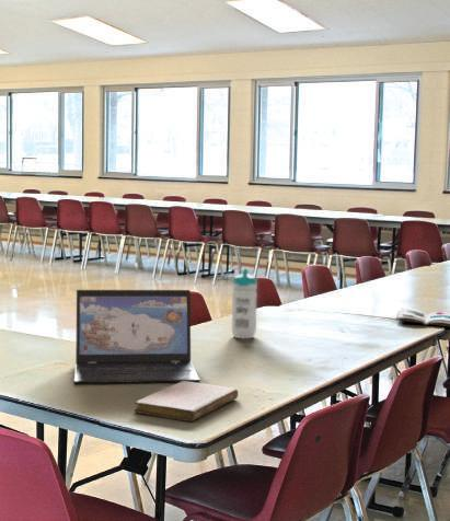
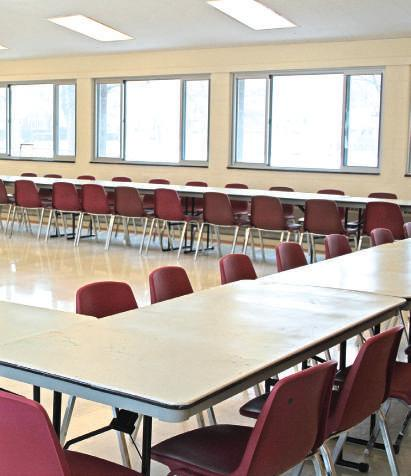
- notebook (187, 400)
- laptop (135, 334)
- water bottle (244, 302)
- book (426, 316)
